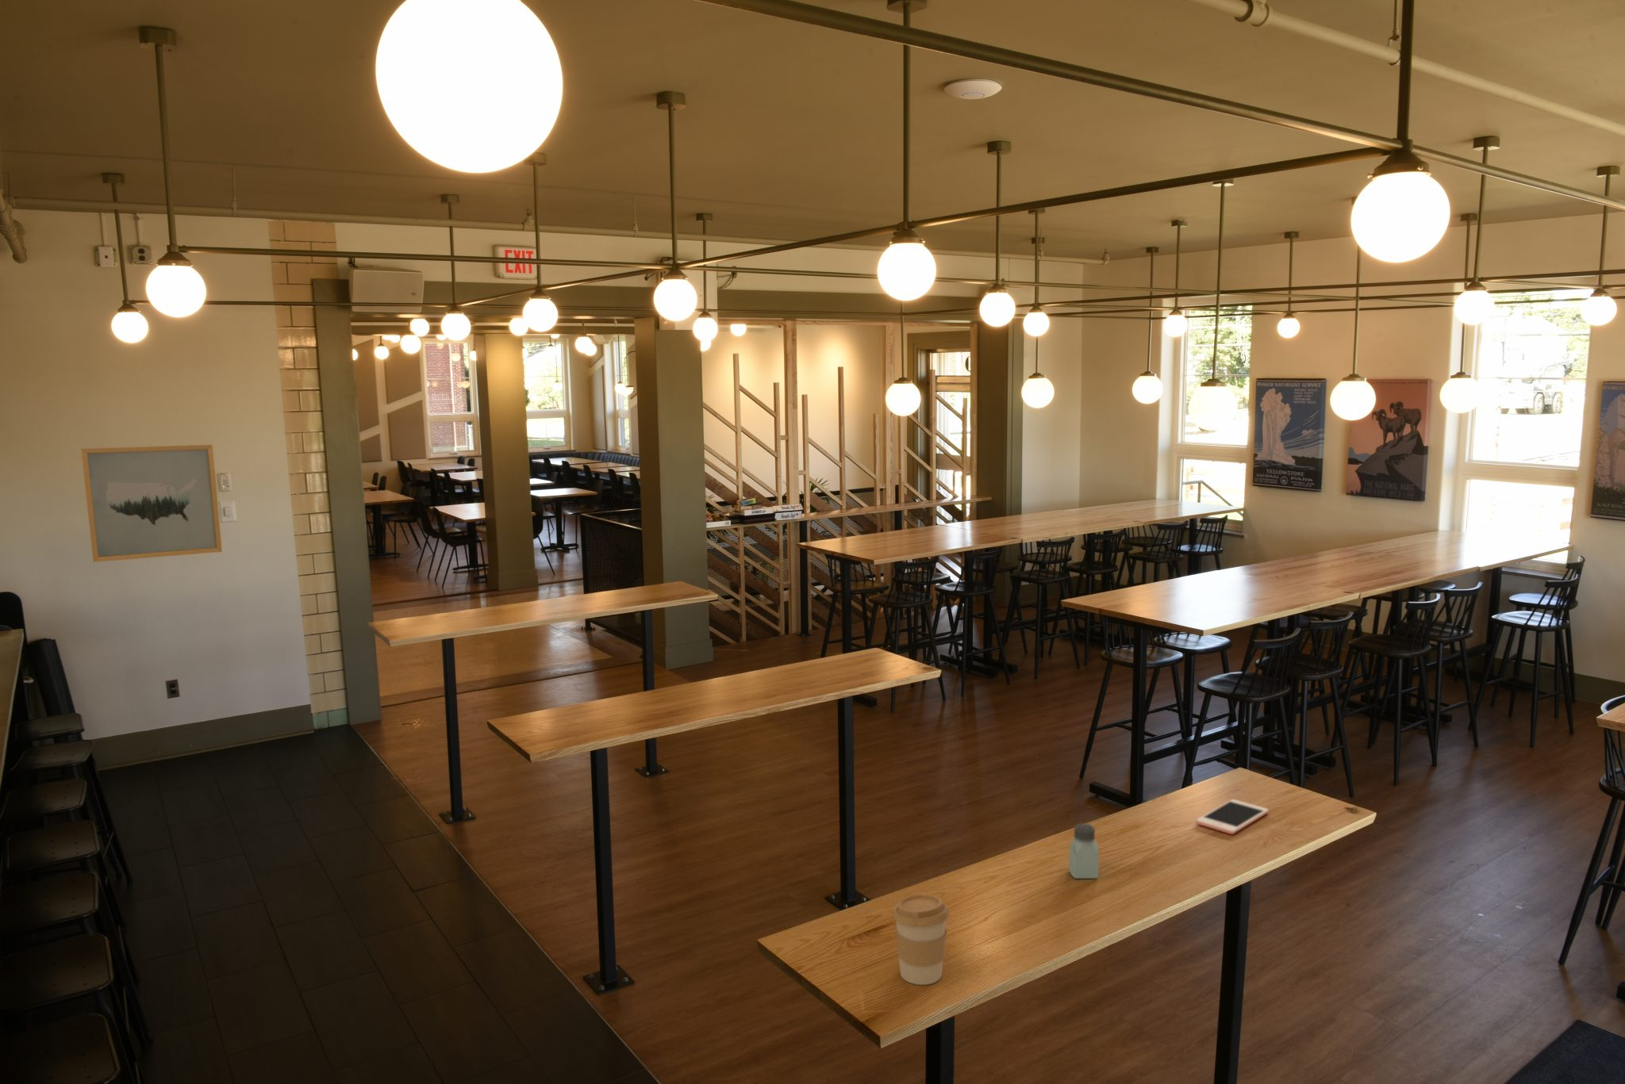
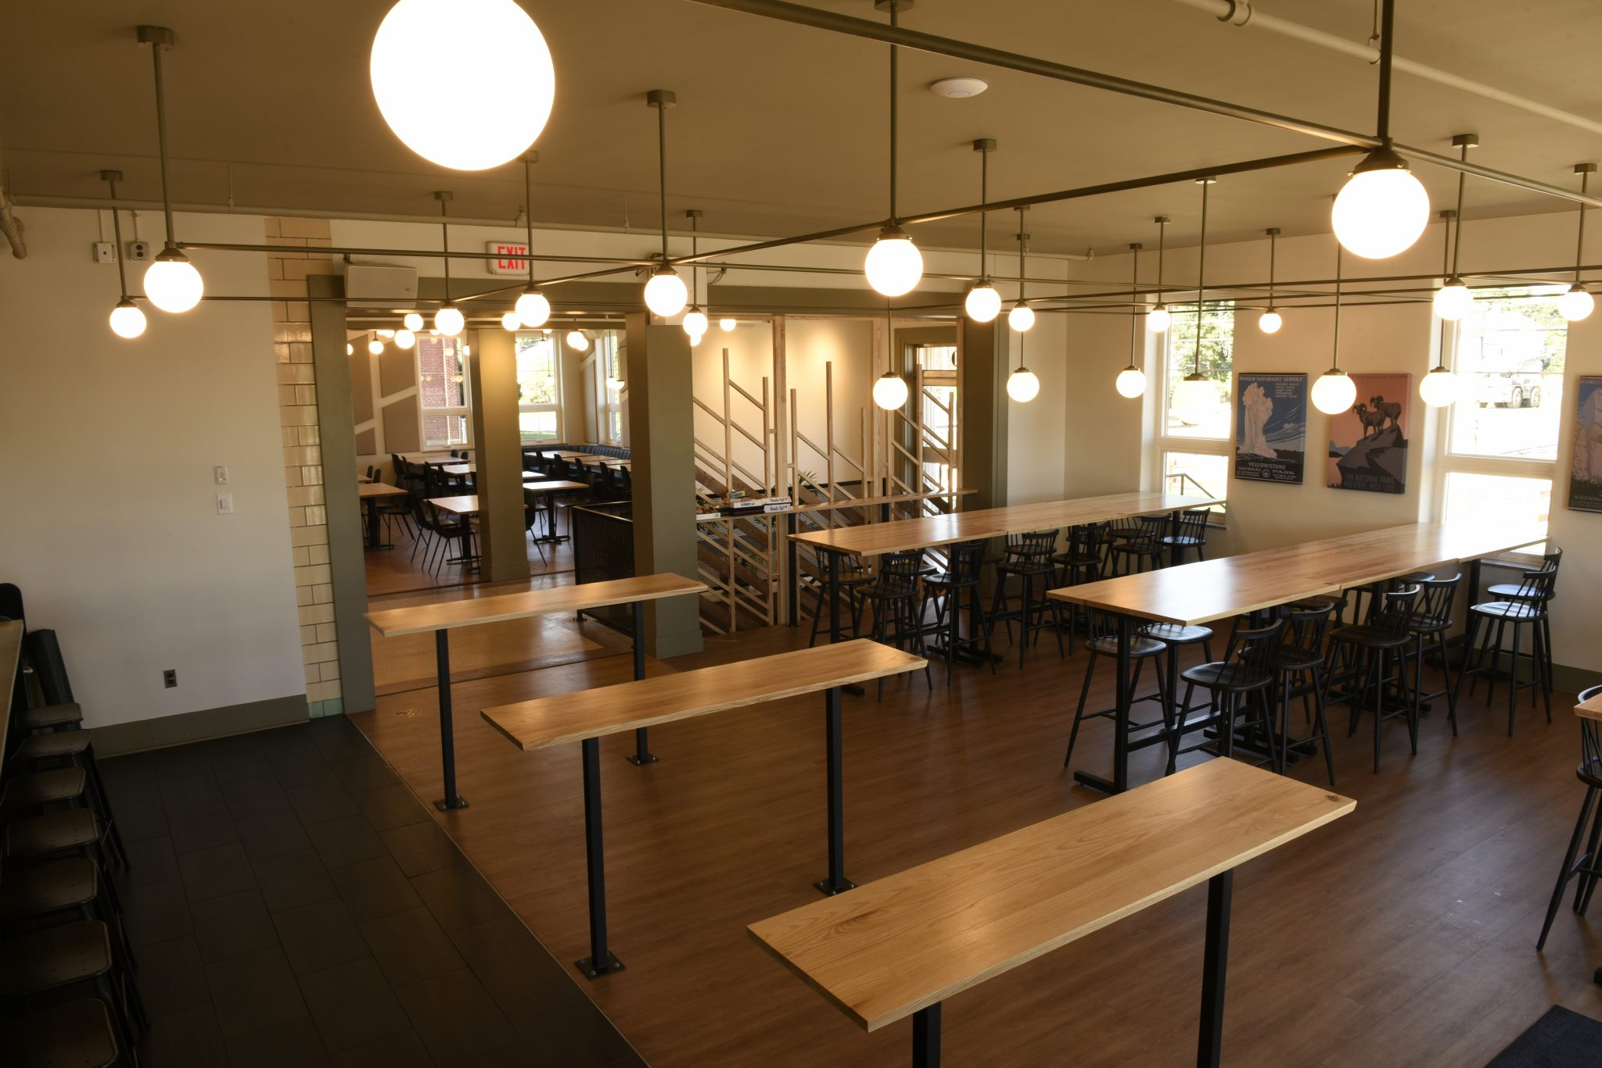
- wall art (154, 501)
- coffee cup (921, 938)
- saltshaker (1084, 851)
- cell phone (1232, 815)
